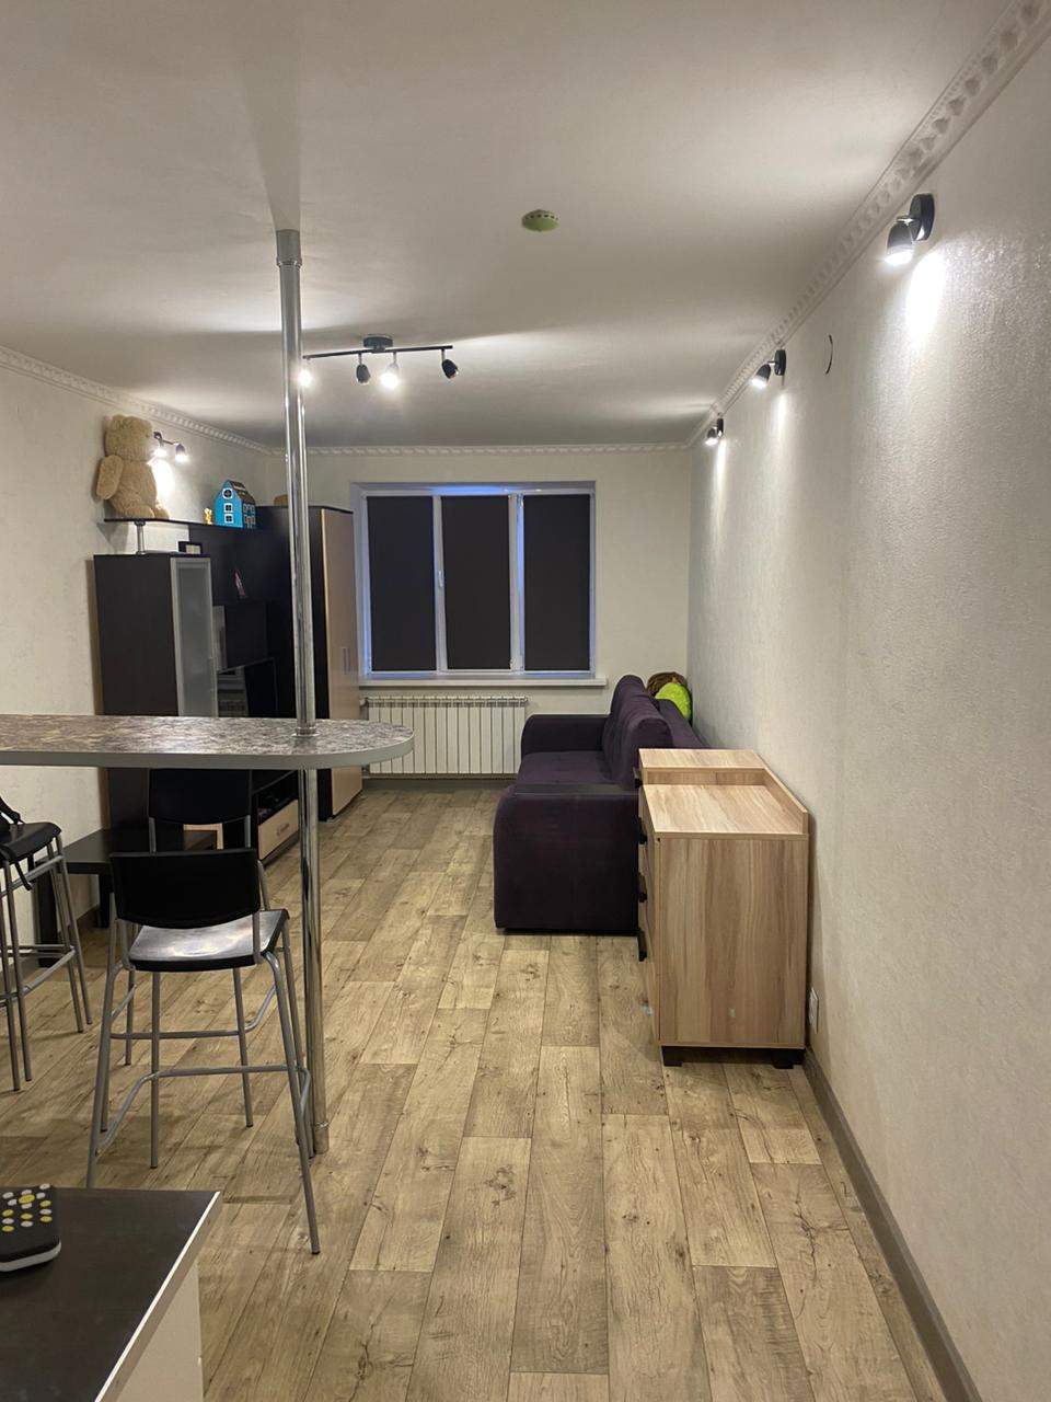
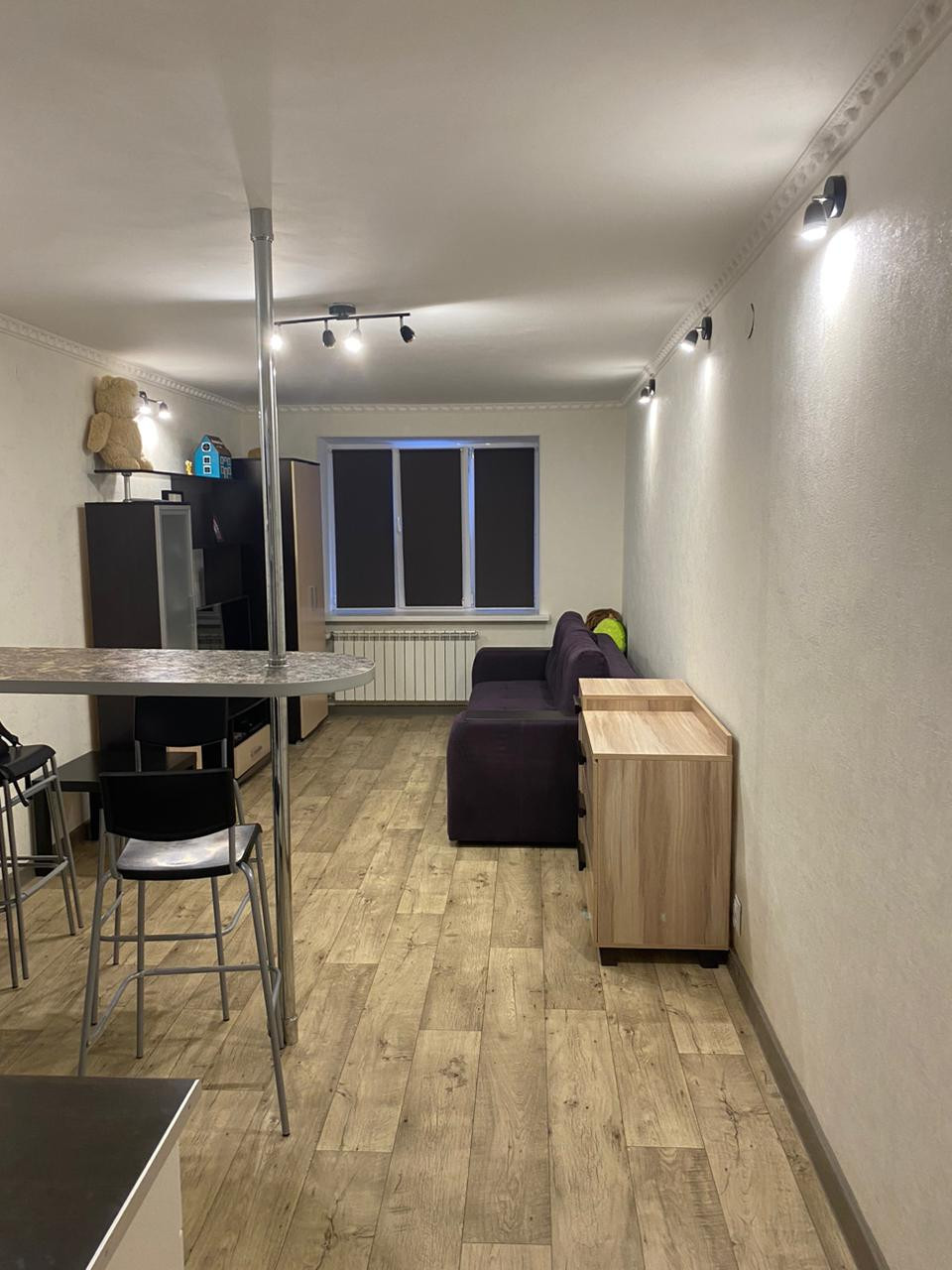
- remote control (26, 1224)
- smoke detector (540, 220)
